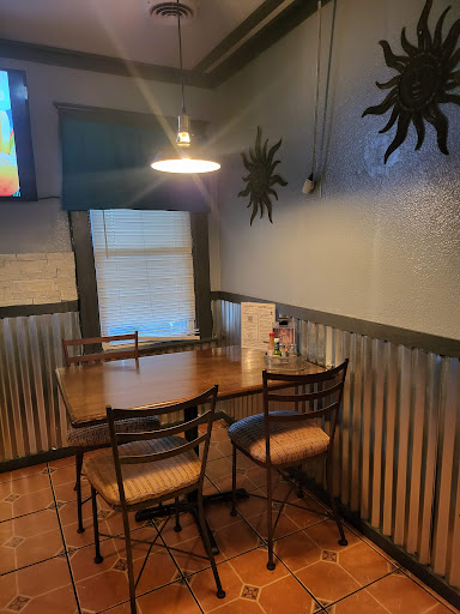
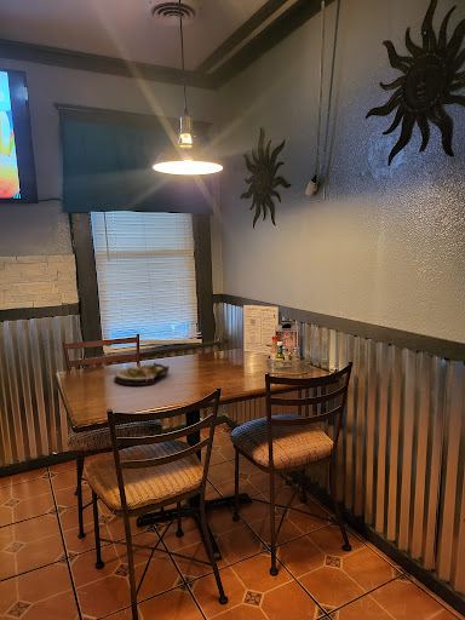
+ salad plate (140, 372)
